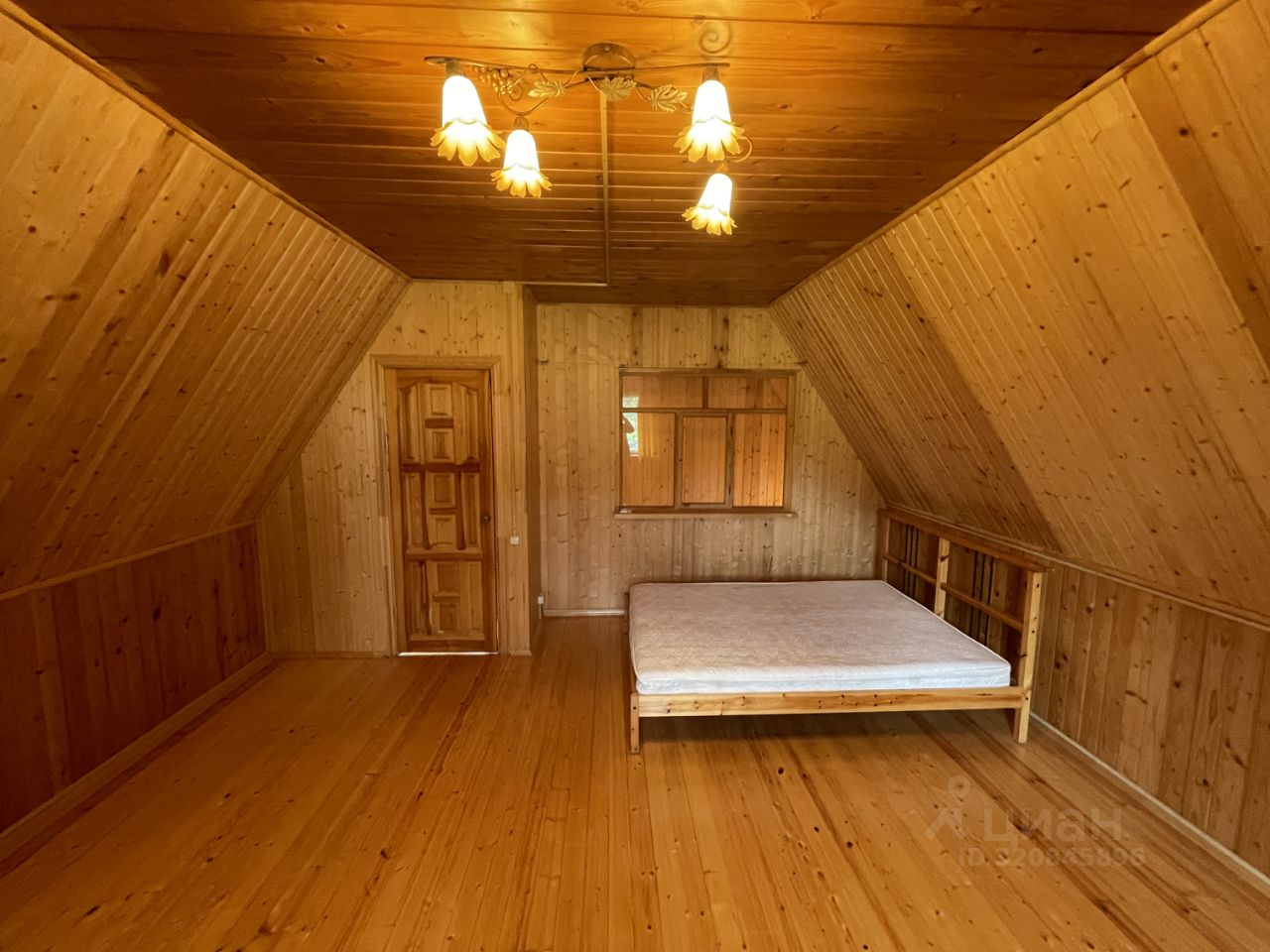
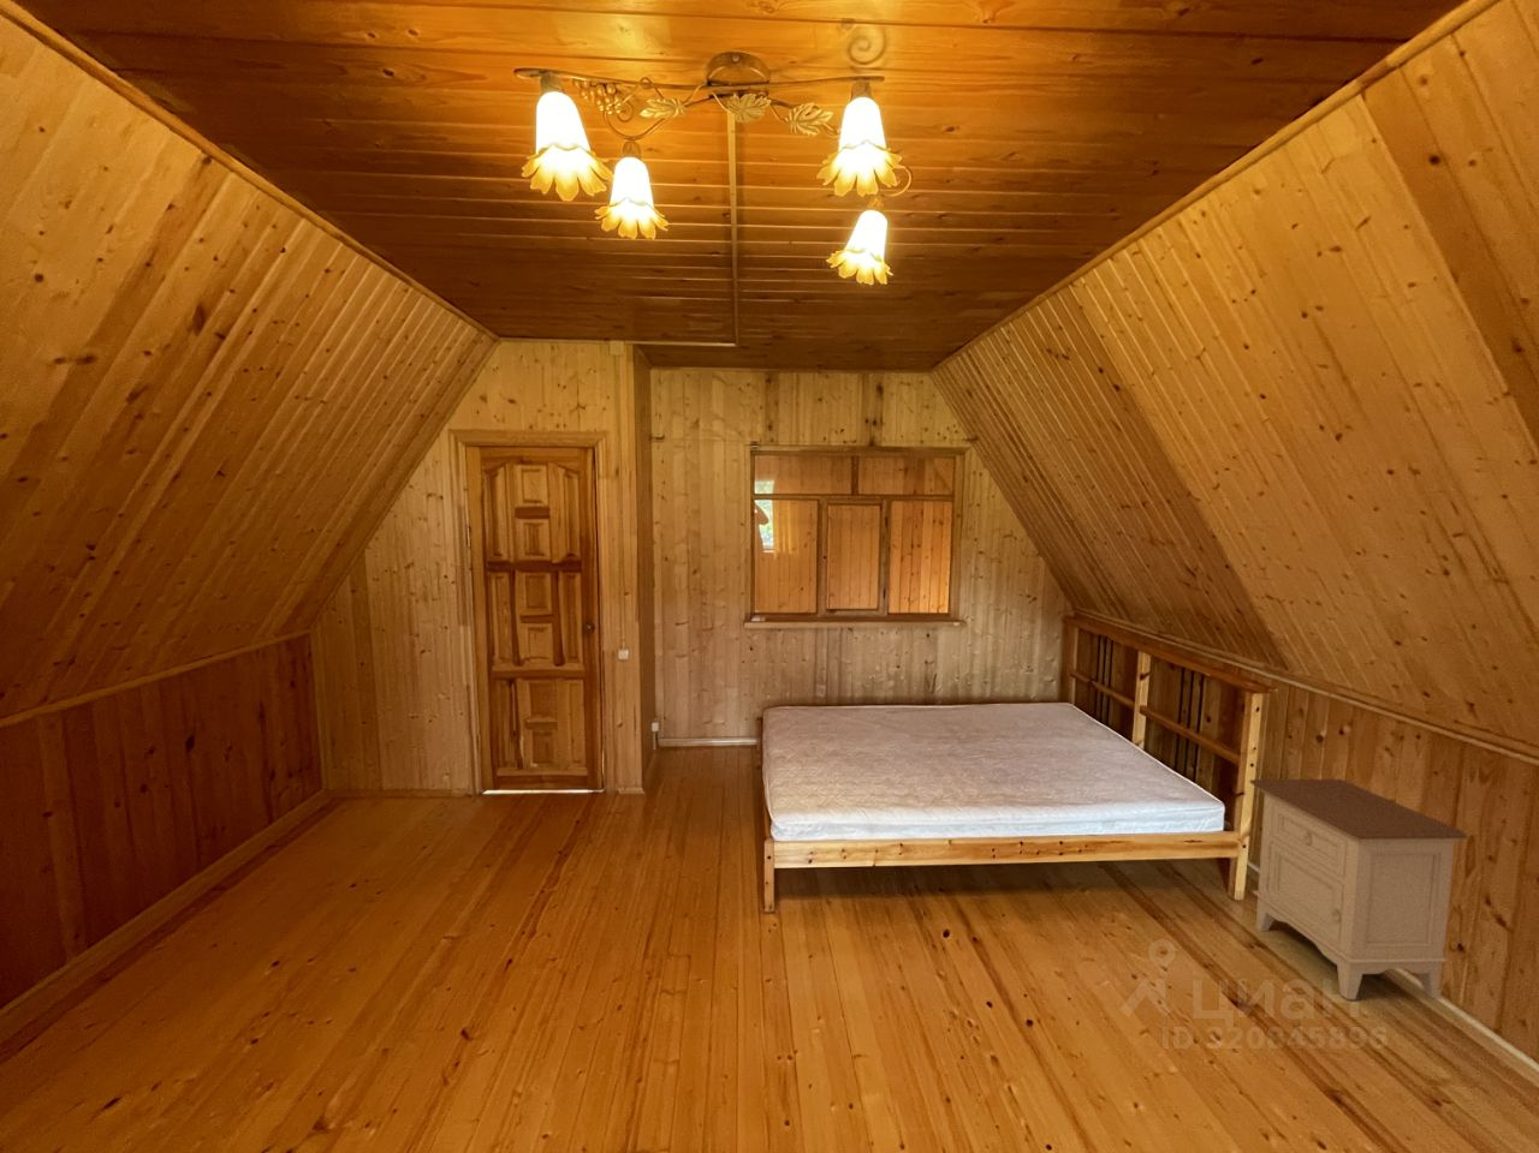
+ nightstand (1341, 882)
